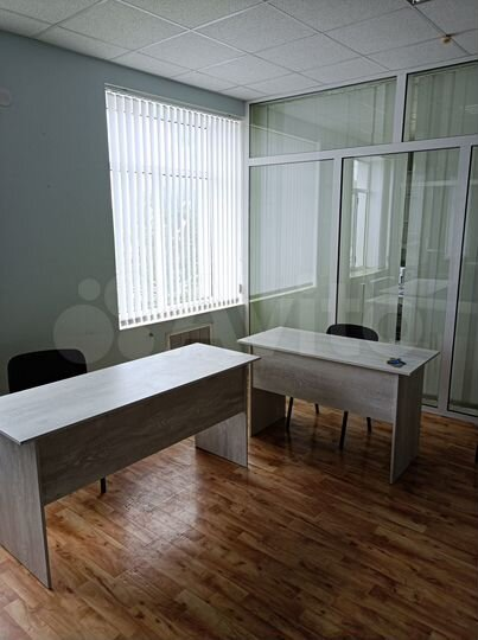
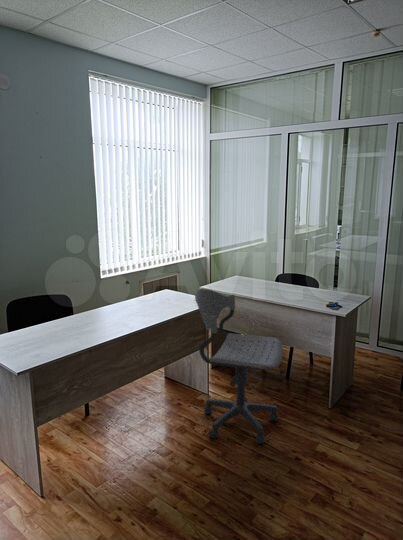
+ office chair (237, 359)
